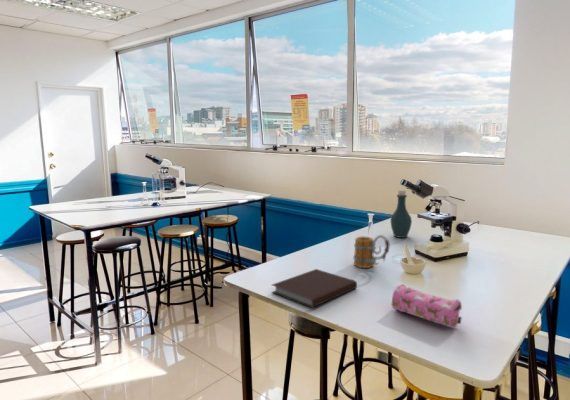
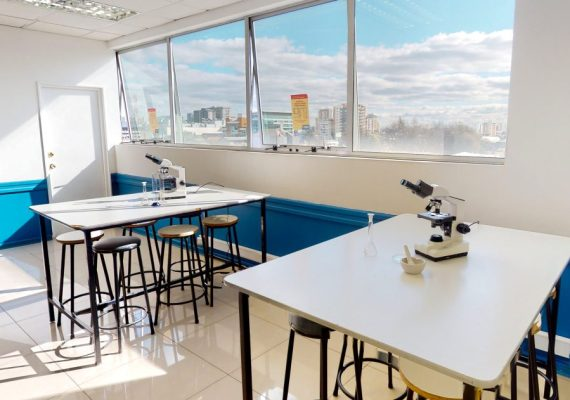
- bottle (401, 213)
- notebook (314, 286)
- pencil case (425, 304)
- mug (371, 250)
